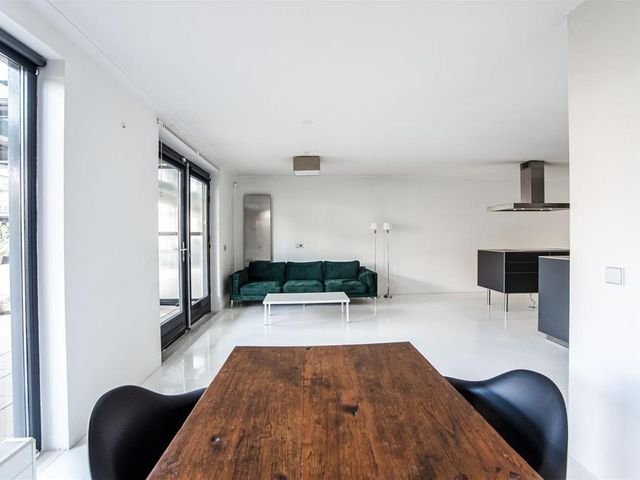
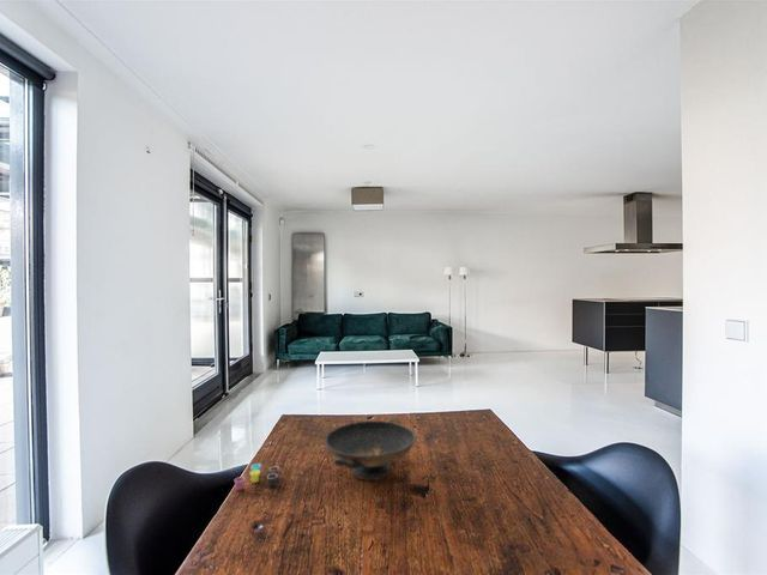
+ decorative bowl (370, 453)
+ cup (258, 478)
